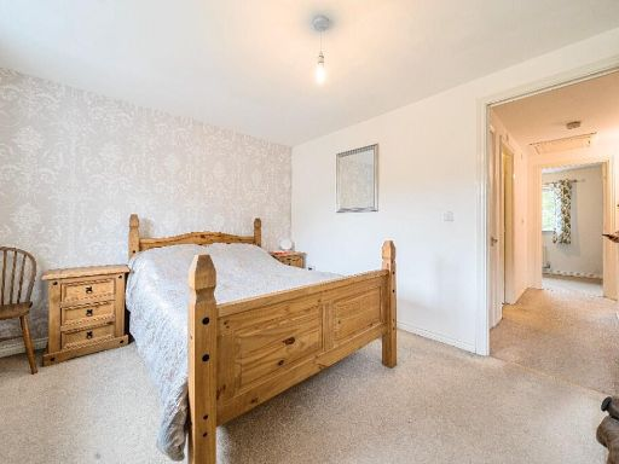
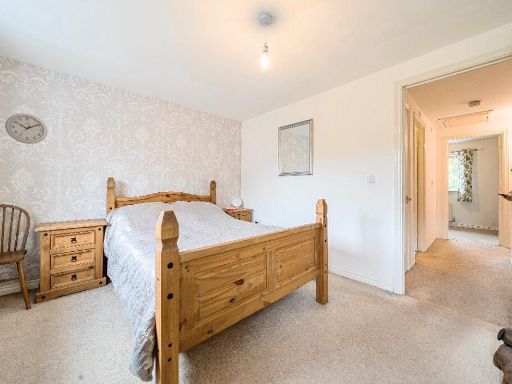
+ wall clock (27, 128)
